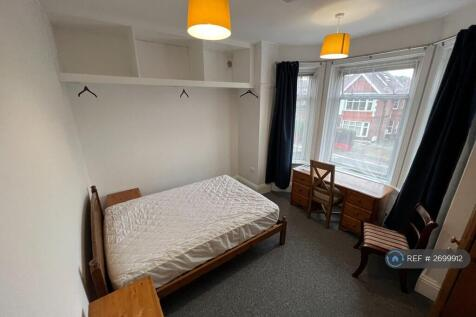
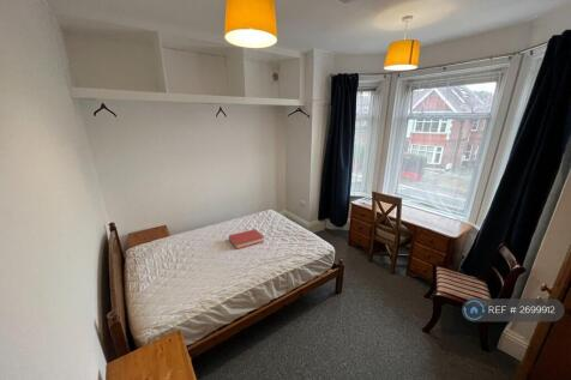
+ hardback book (246, 237)
